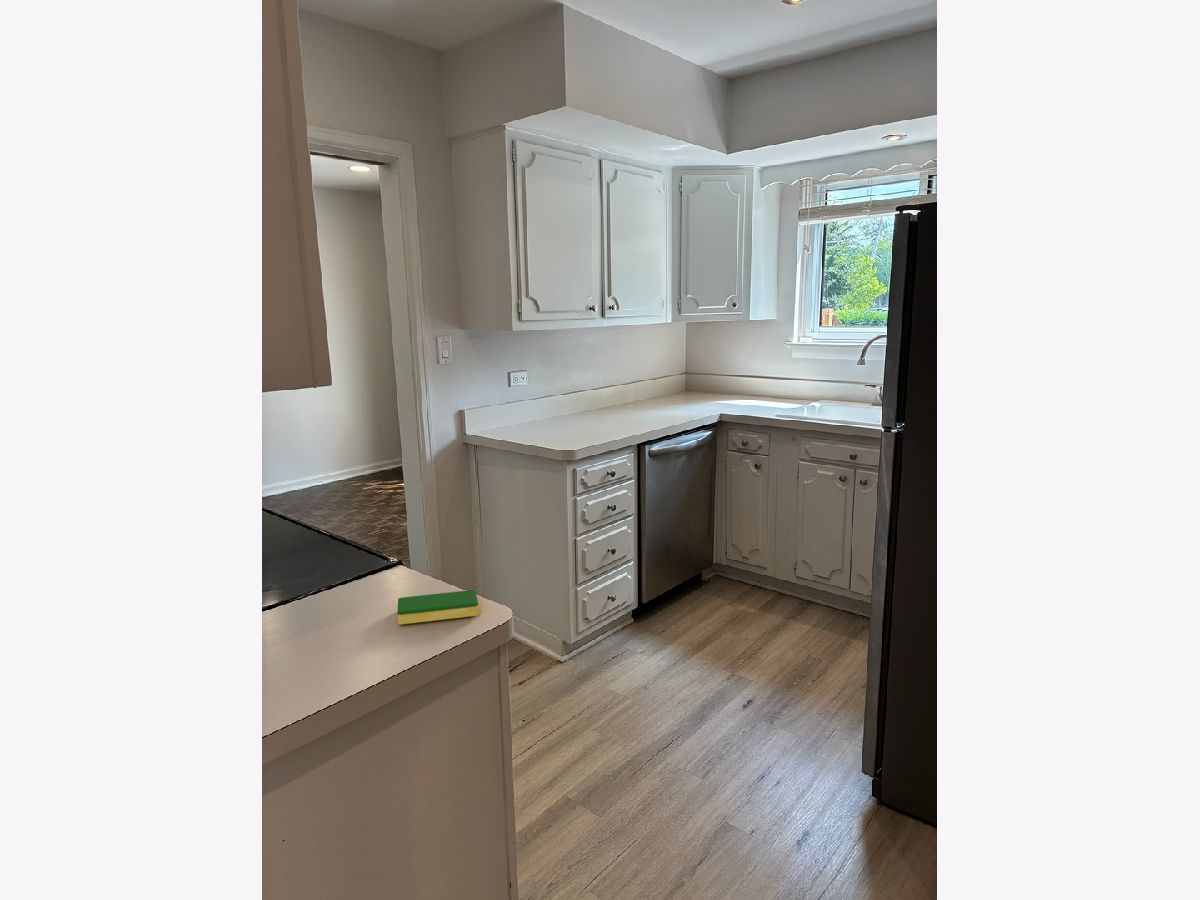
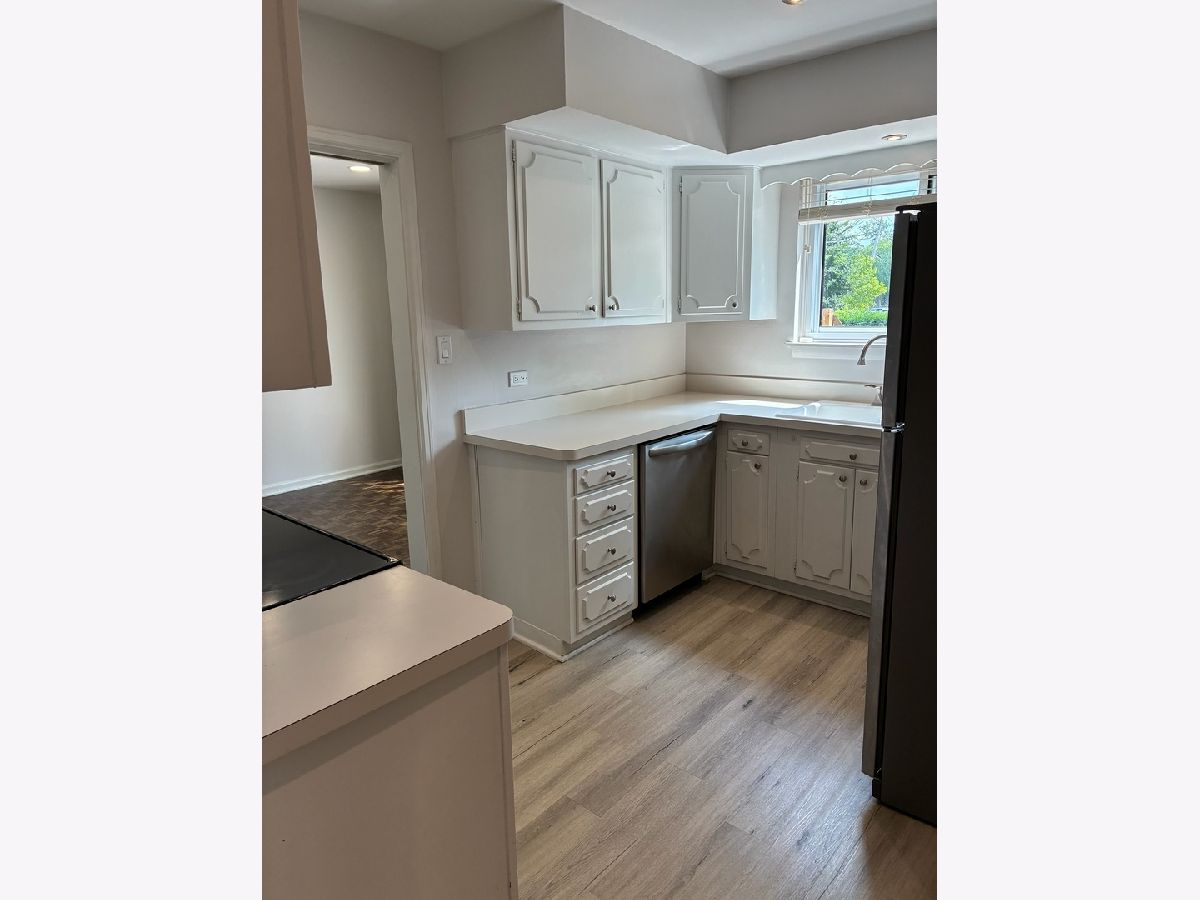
- dish sponge (438, 606)
